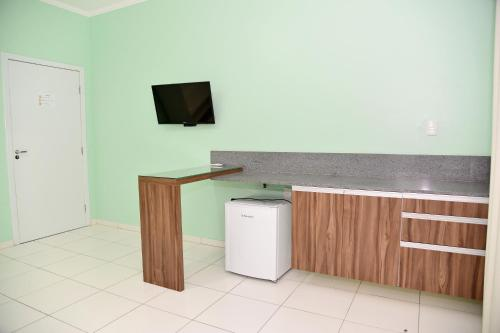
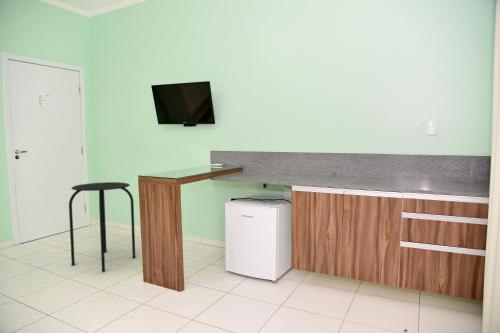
+ stool (102, 223)
